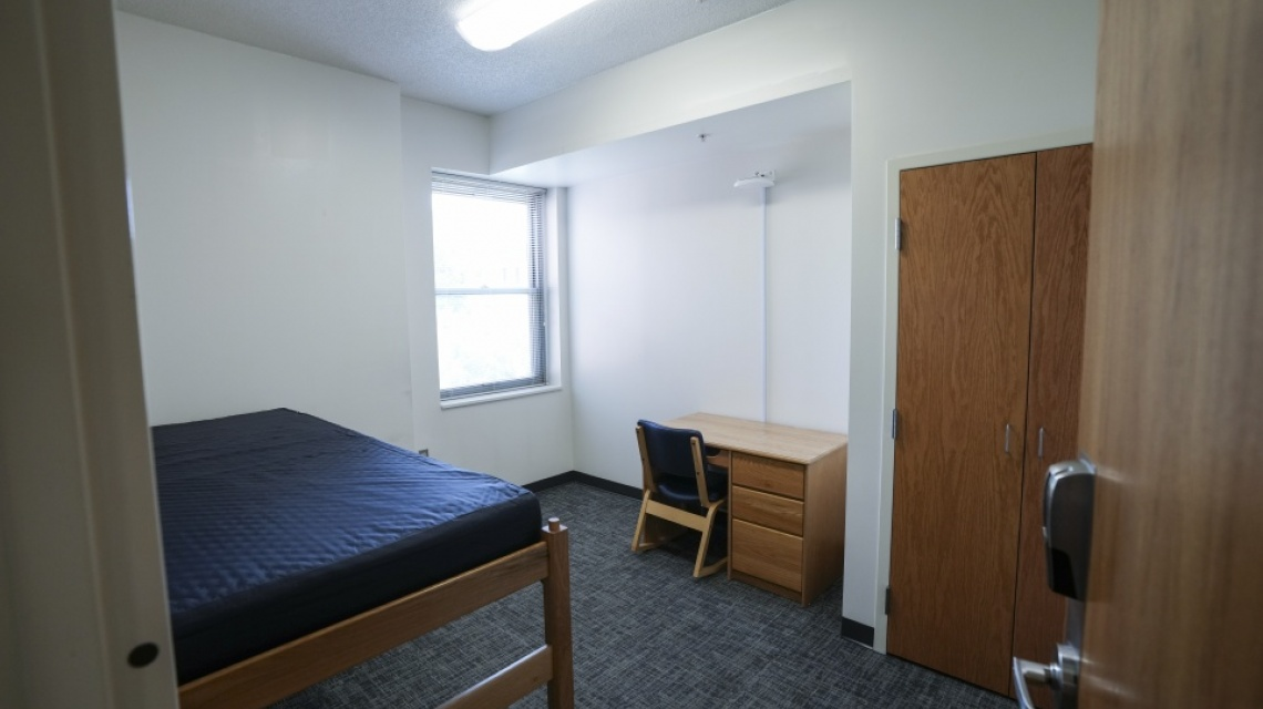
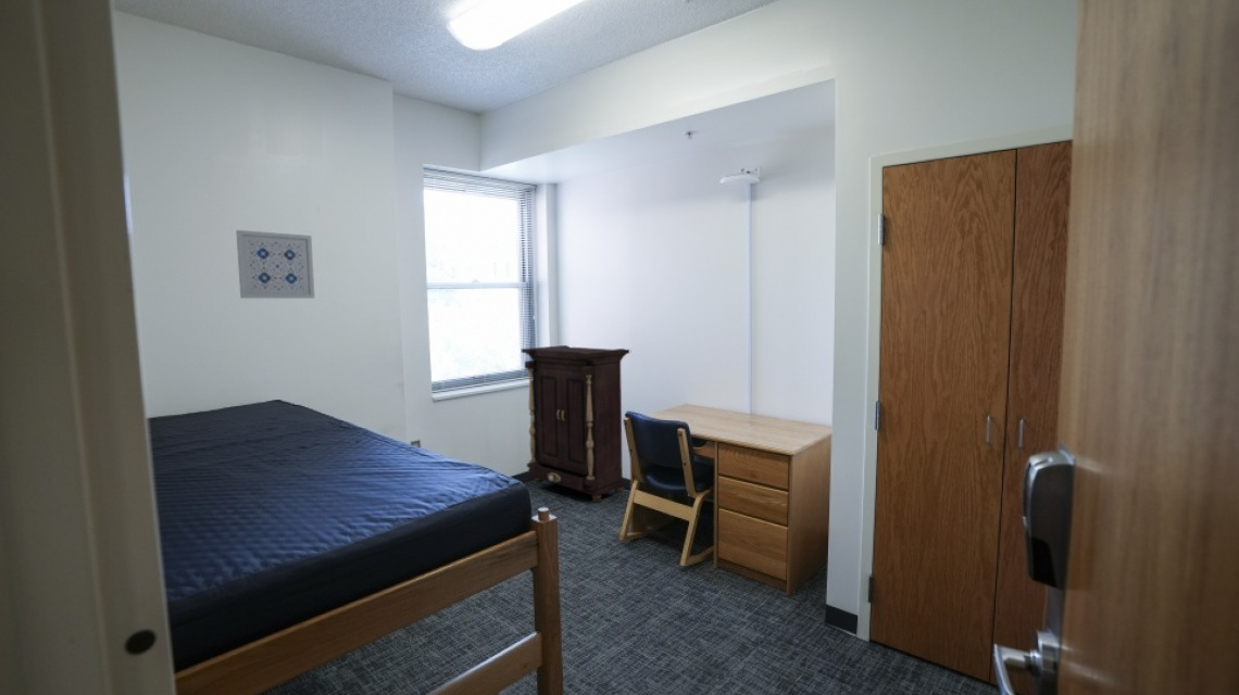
+ wall art (277, 265)
+ cabinet (574, 418)
